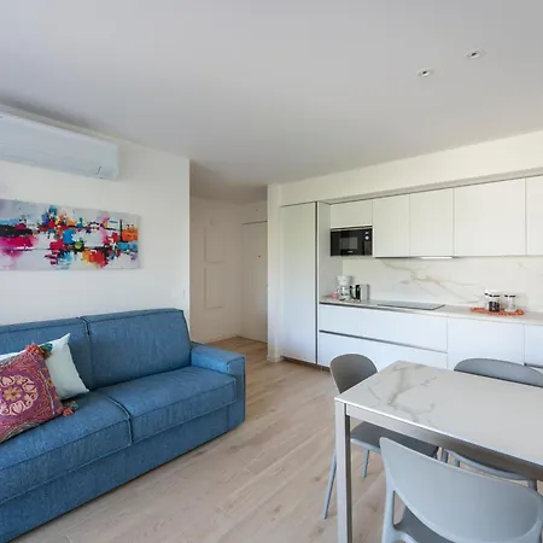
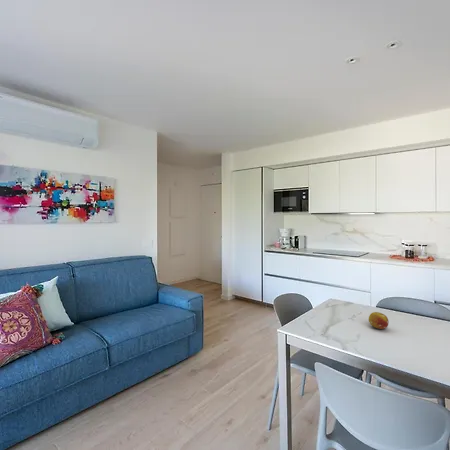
+ fruit (378, 320)
